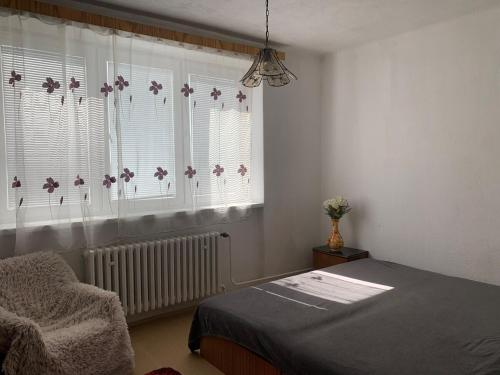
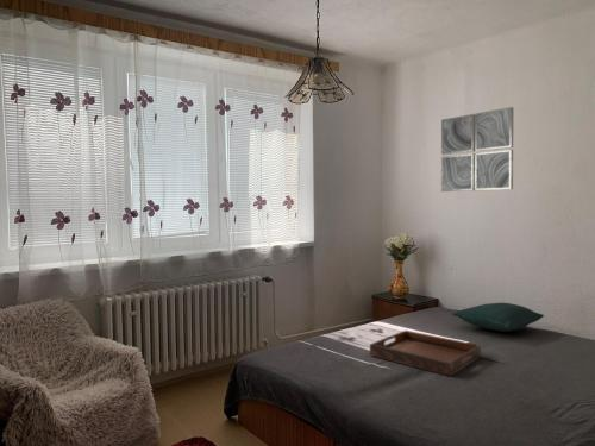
+ pillow (496, 315)
+ serving tray (425, 350)
+ wall art (475, 153)
